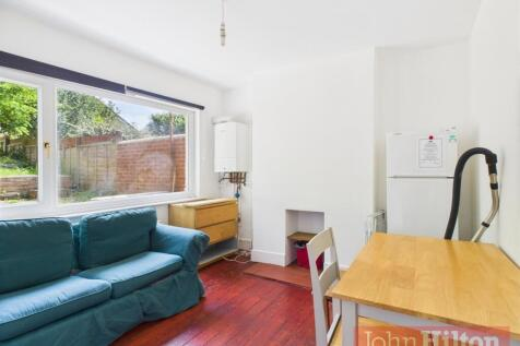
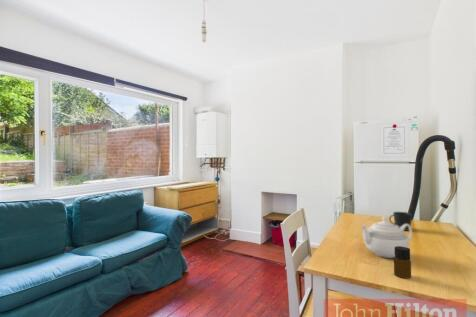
+ teapot (386, 235)
+ bottle (402, 261)
+ cup (400, 220)
